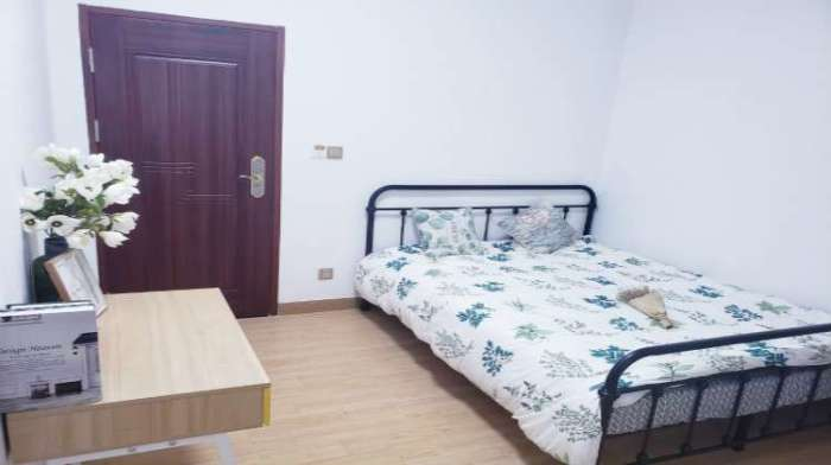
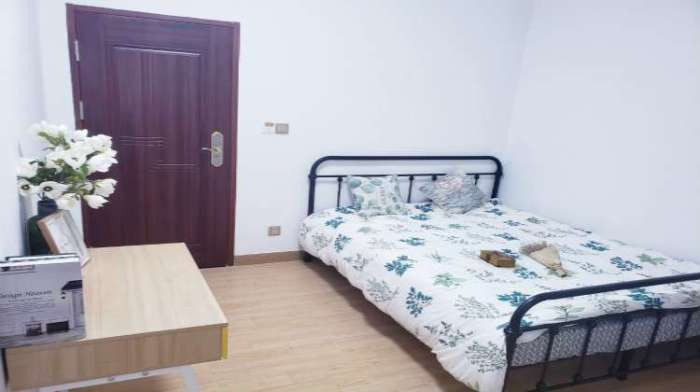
+ book (496, 257)
